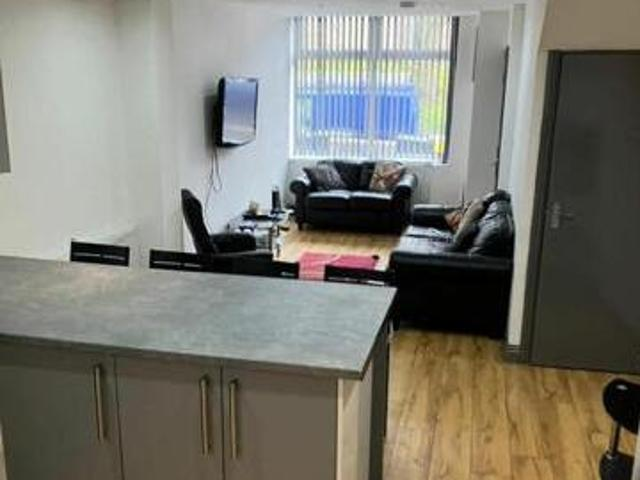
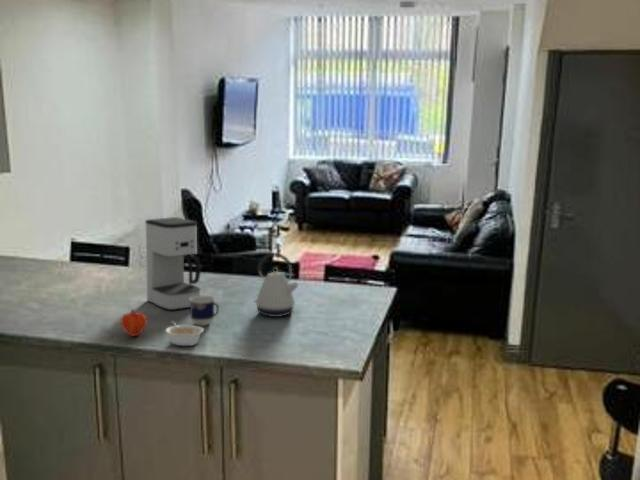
+ cup (205, 311)
+ coffee maker (177, 261)
+ fruit (134, 322)
+ legume (183, 334)
+ kettle (276, 283)
